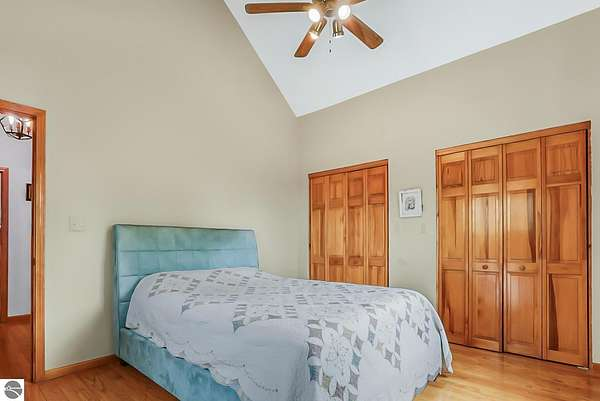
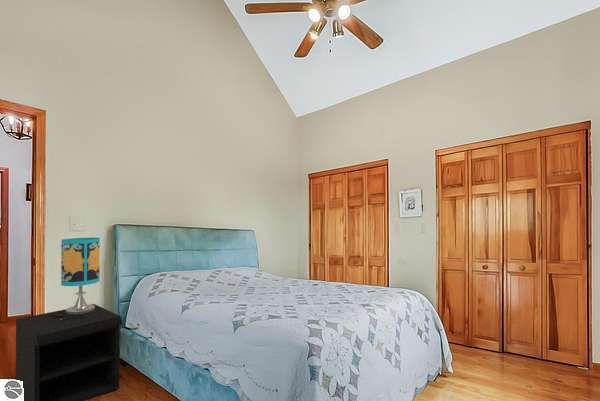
+ nightstand (69, 354)
+ table lamp (78, 275)
